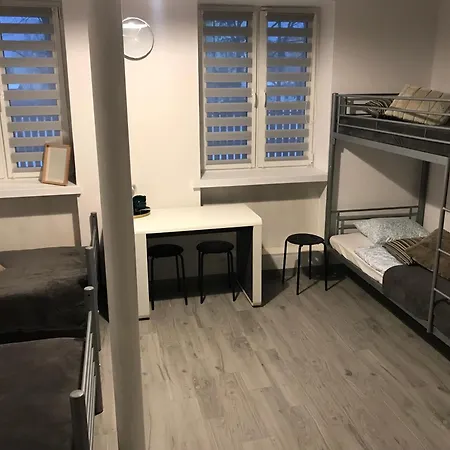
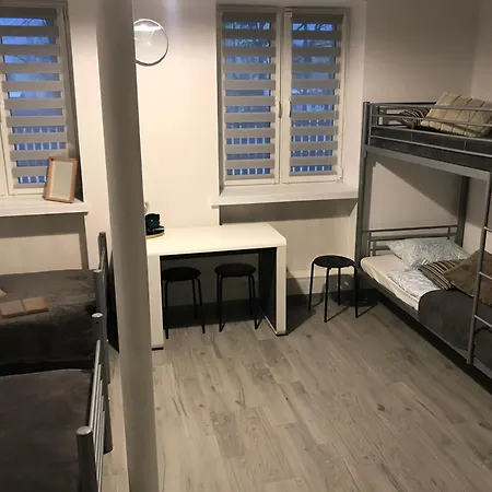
+ book (23, 306)
